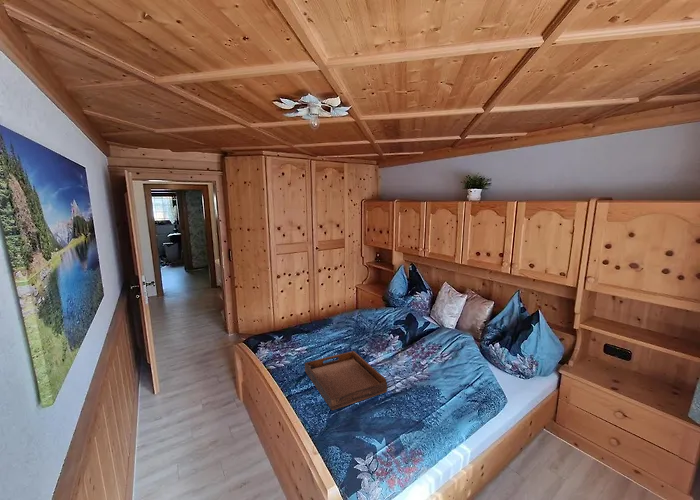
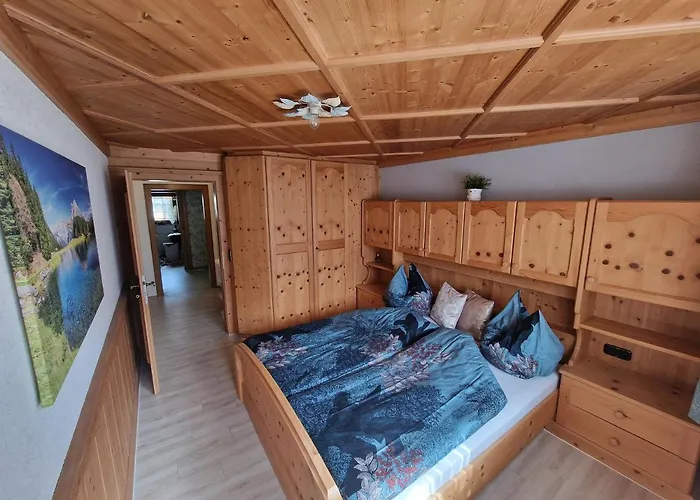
- serving tray (344, 376)
